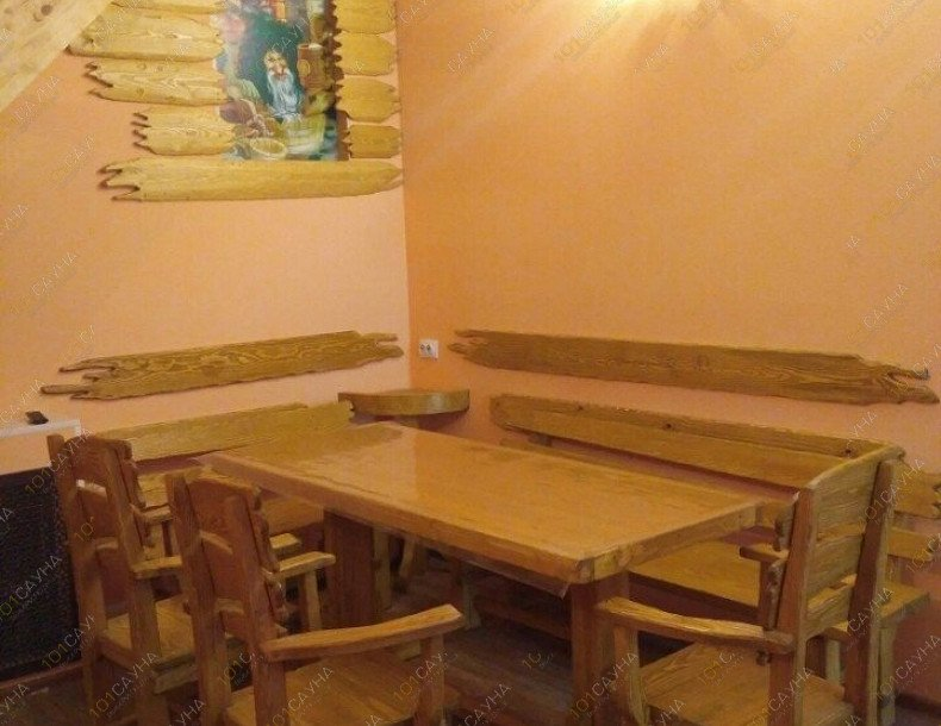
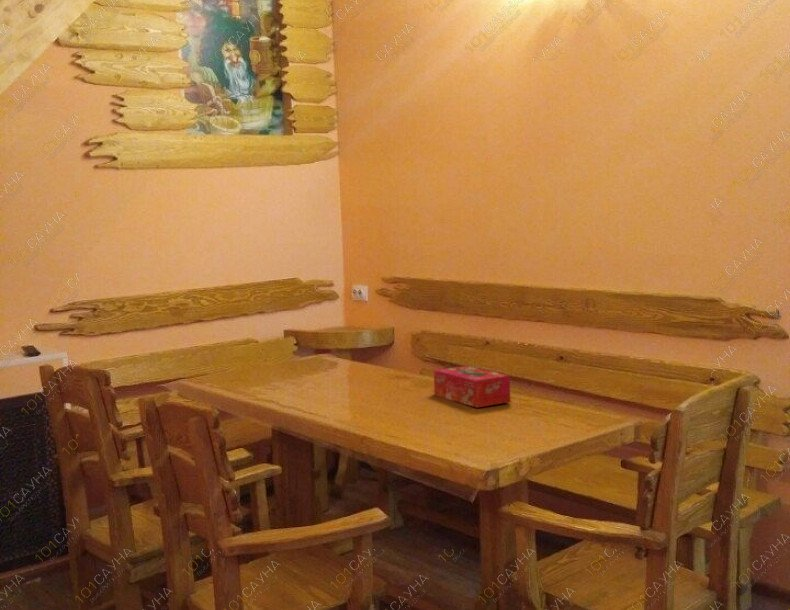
+ tissue box (471, 385)
